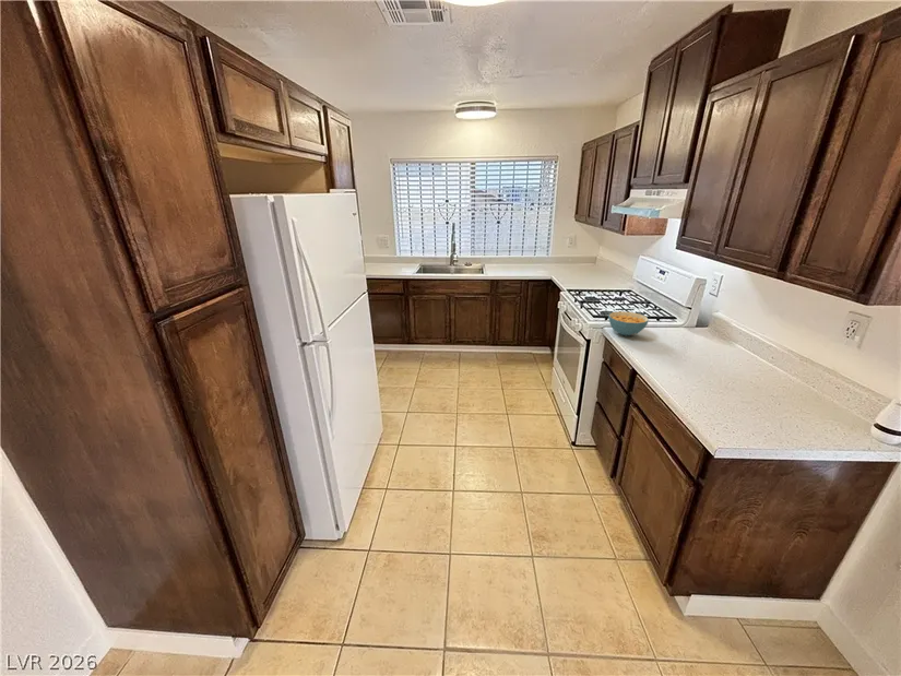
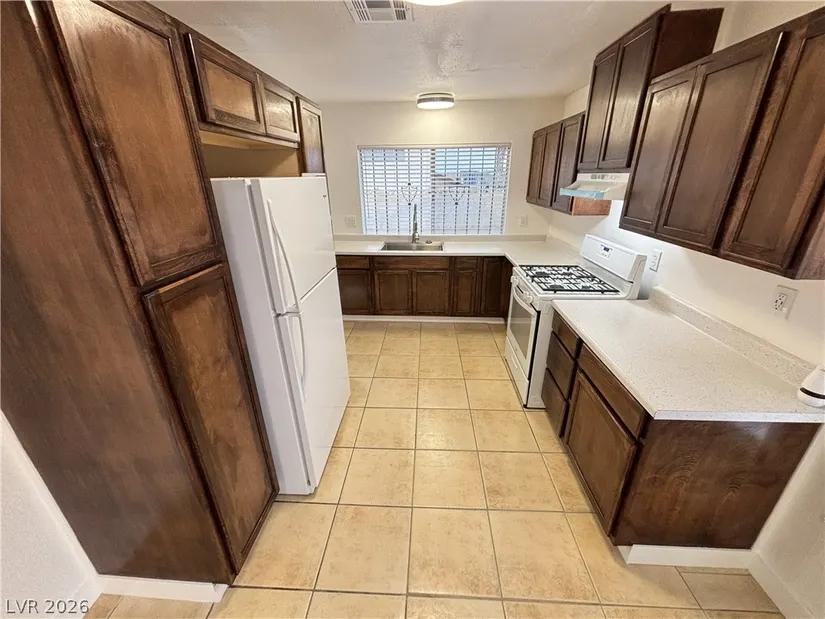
- cereal bowl (626, 325)
